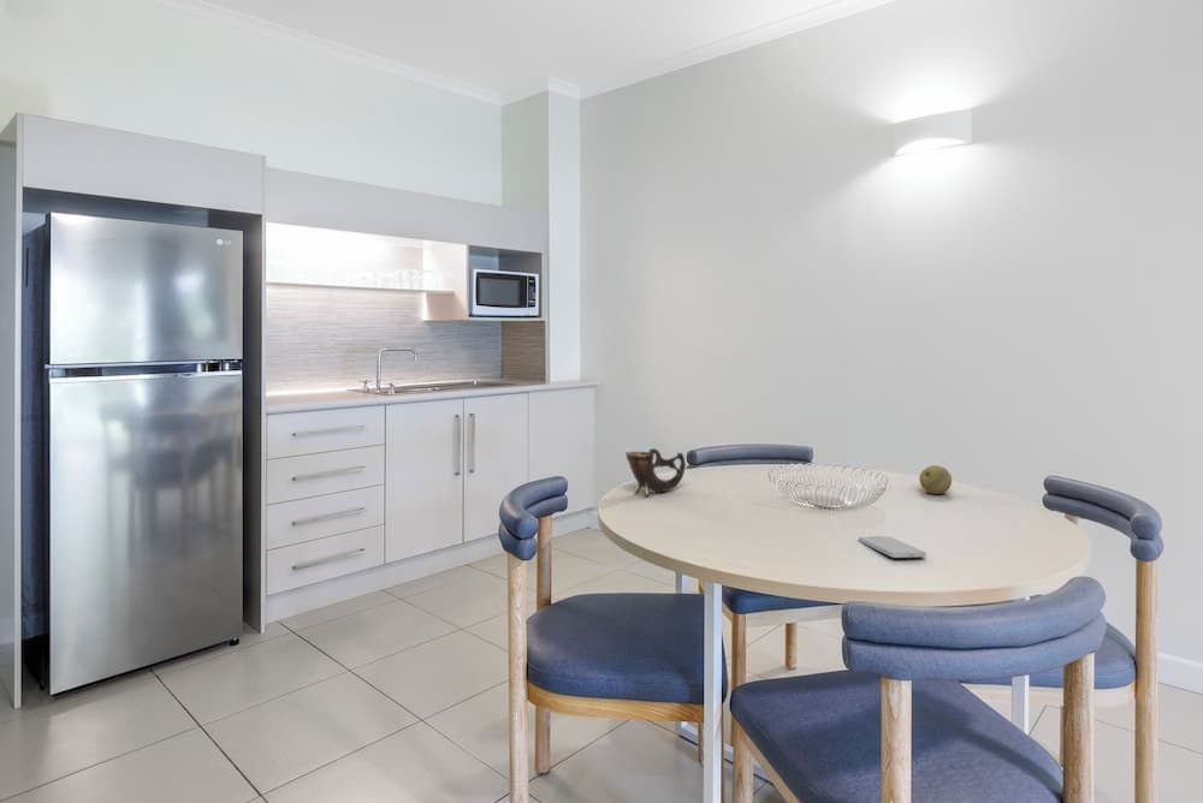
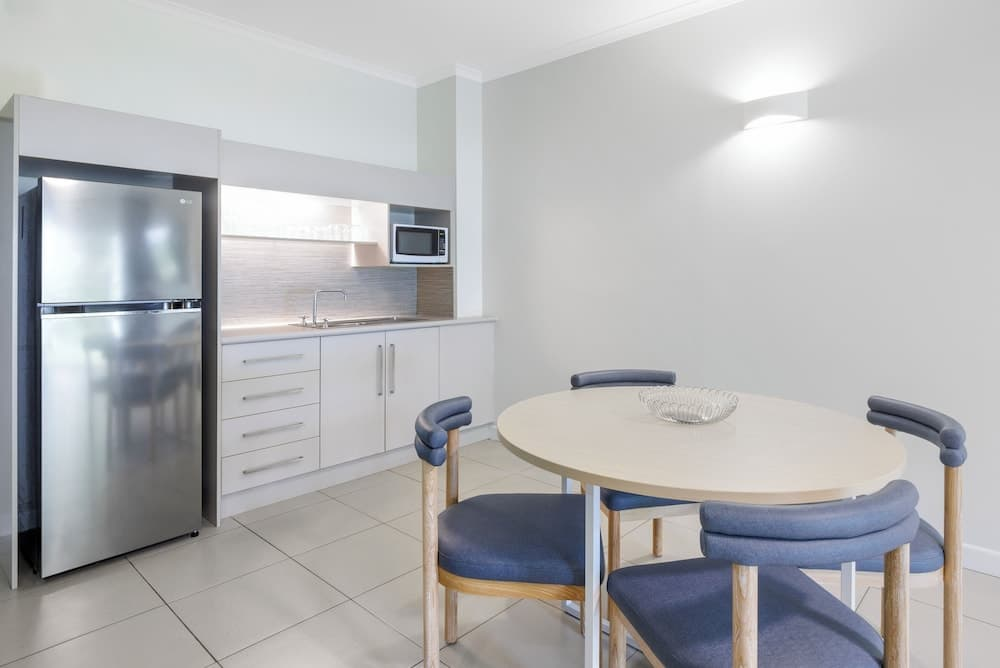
- smartphone (890, 546)
- fruit (935, 480)
- cup (654, 472)
